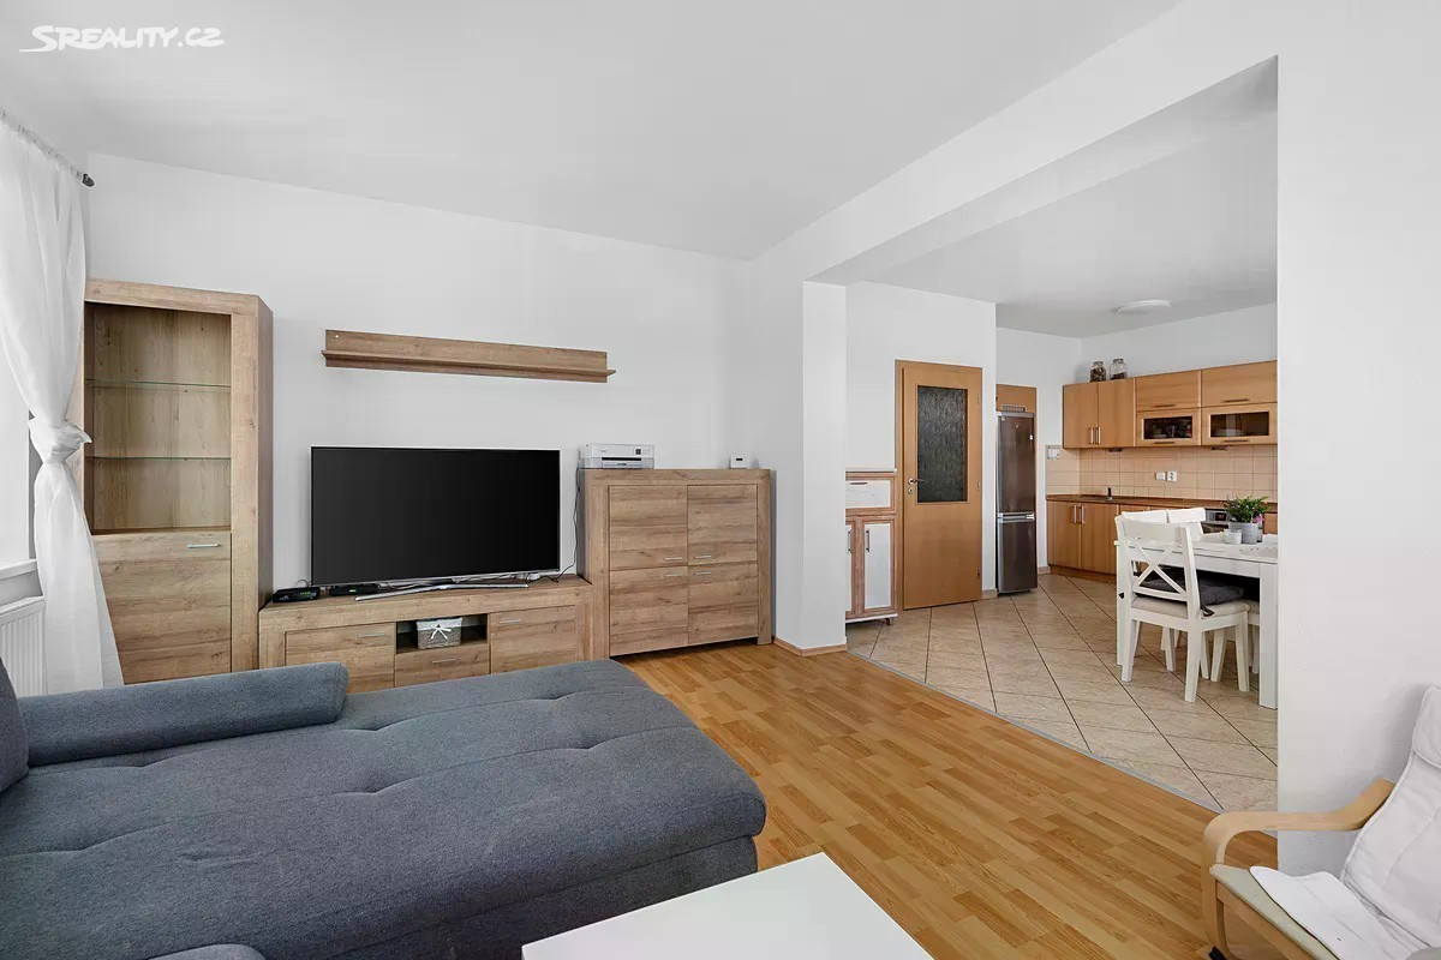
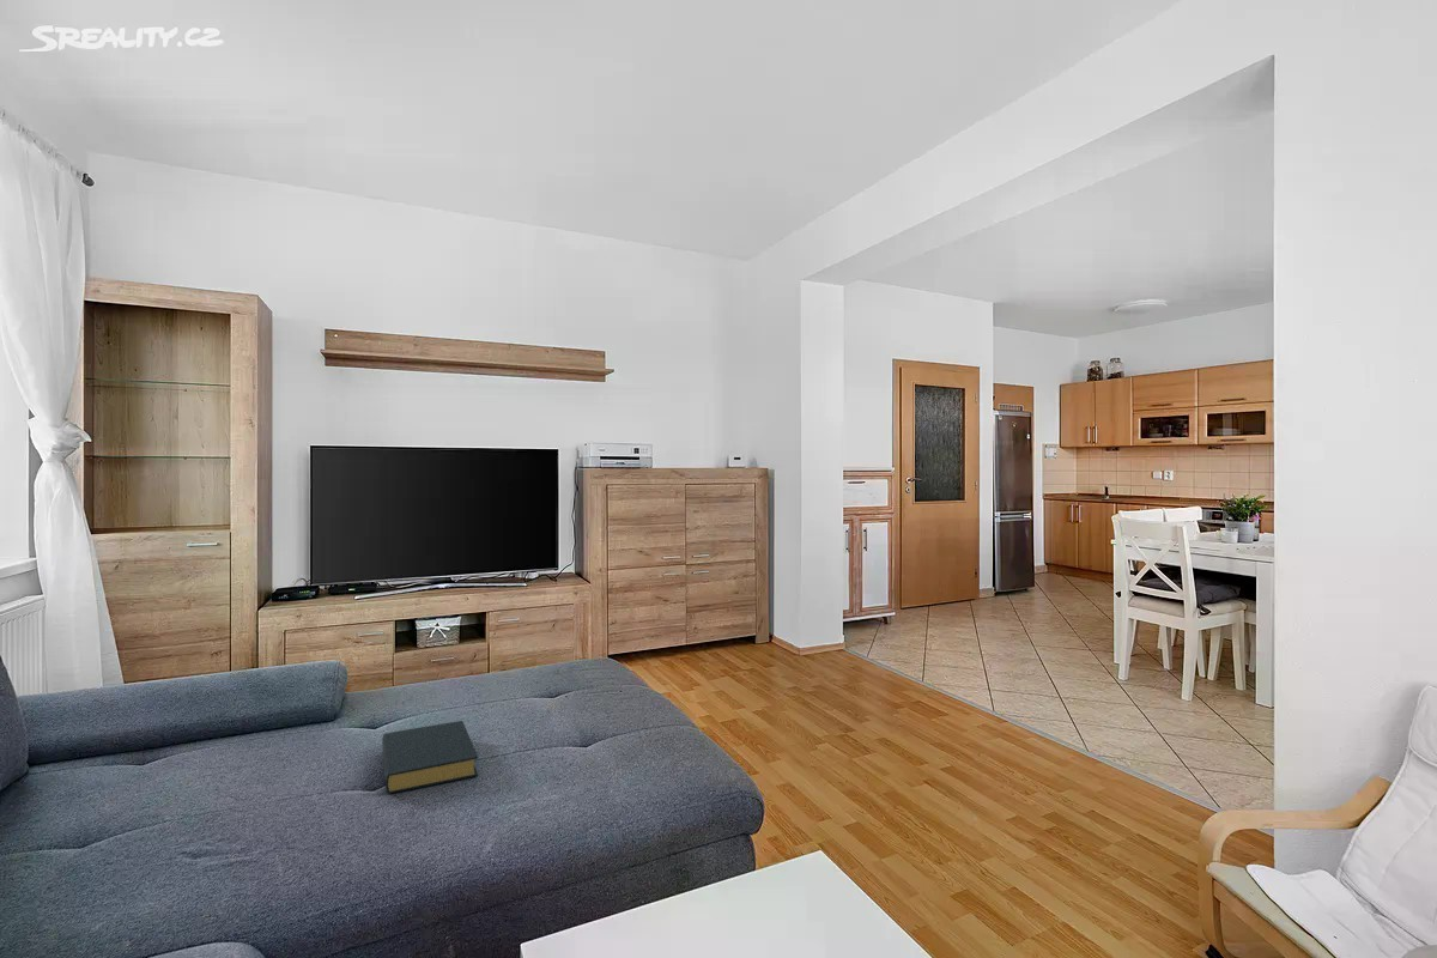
+ hardback book (428, 753)
